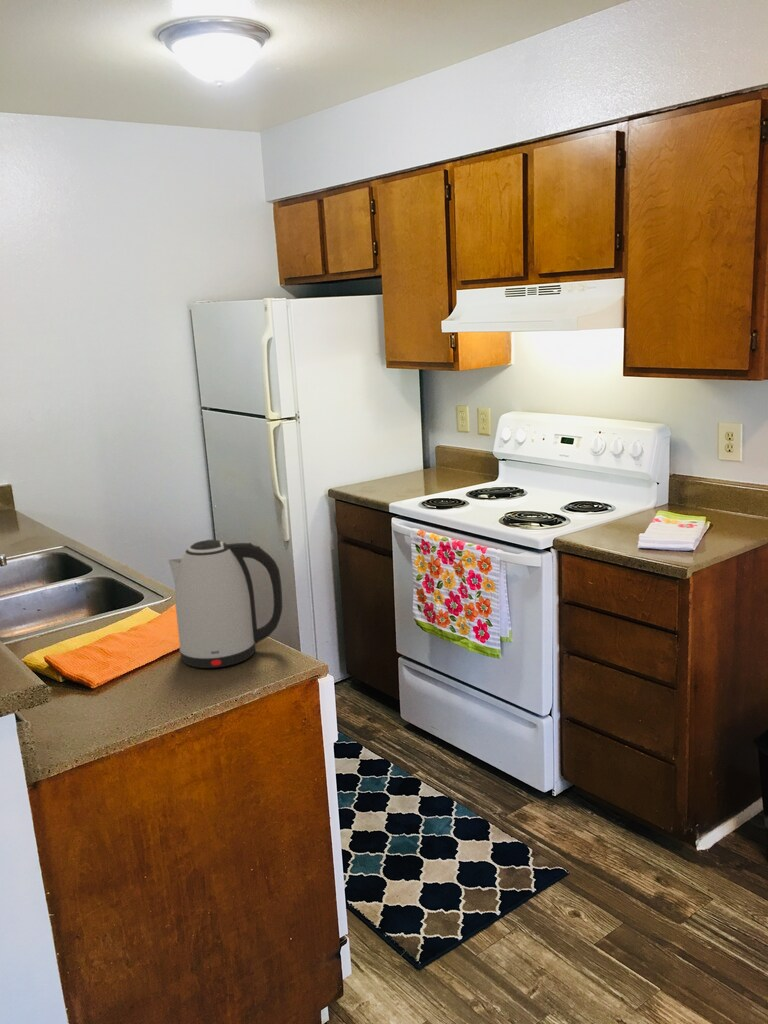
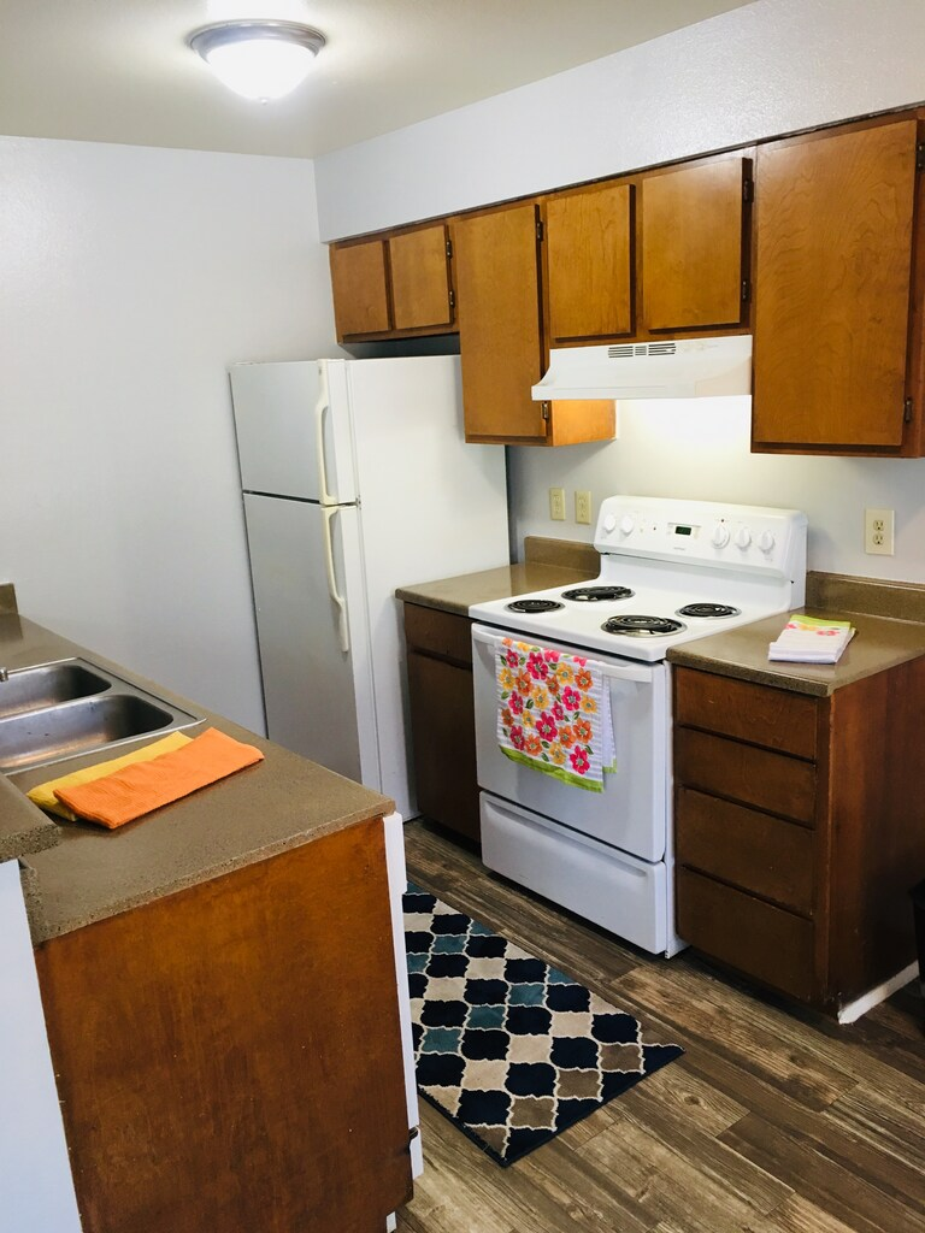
- kettle (227, 596)
